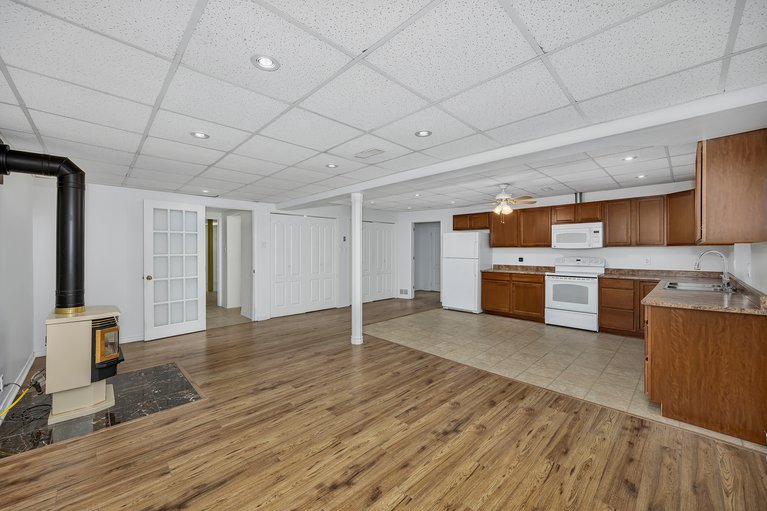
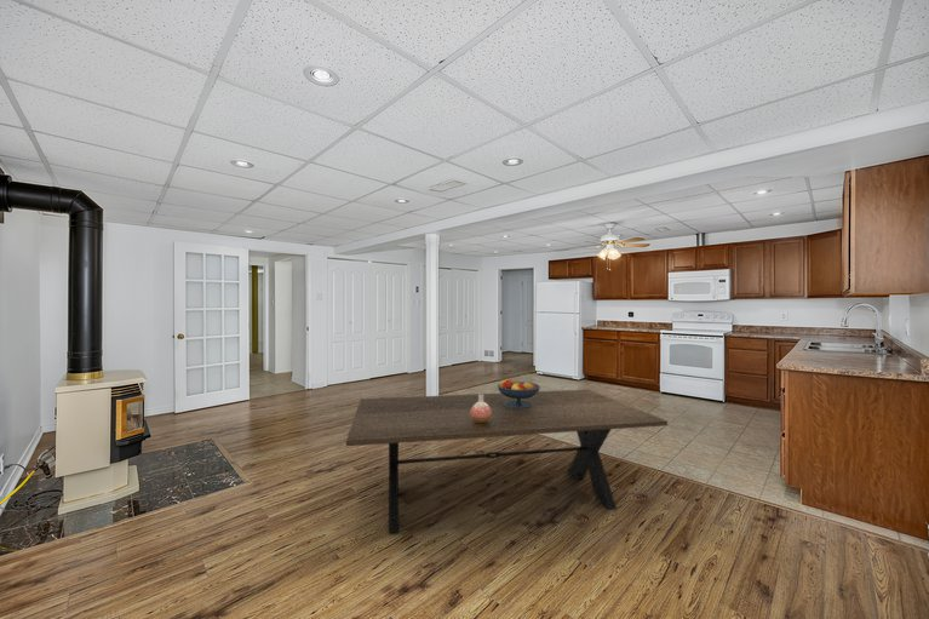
+ dining table (497, 452)
+ fruit bowl (518, 391)
+ vase (481, 408)
